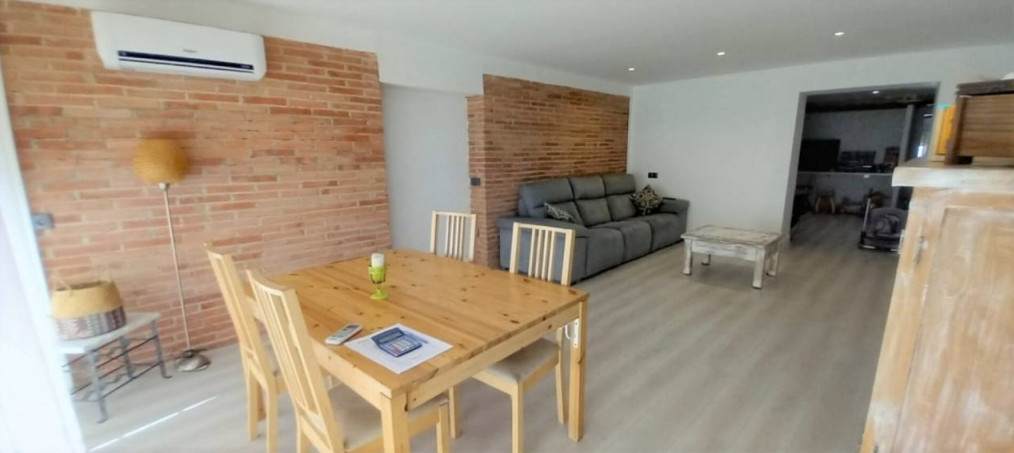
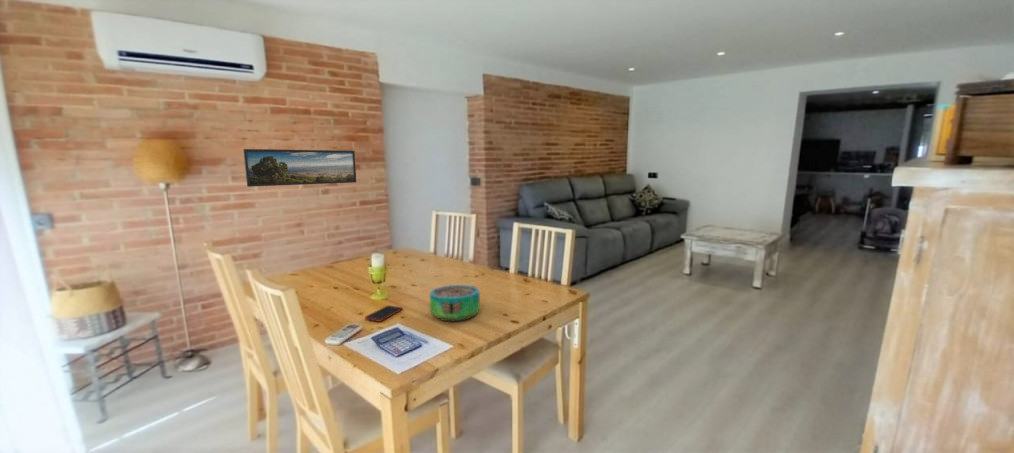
+ decorative bowl (455, 302)
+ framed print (305, 167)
+ cell phone (384, 313)
